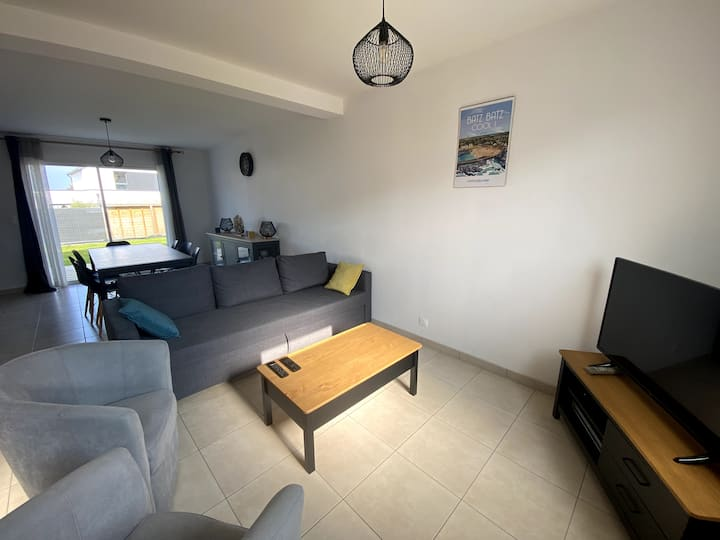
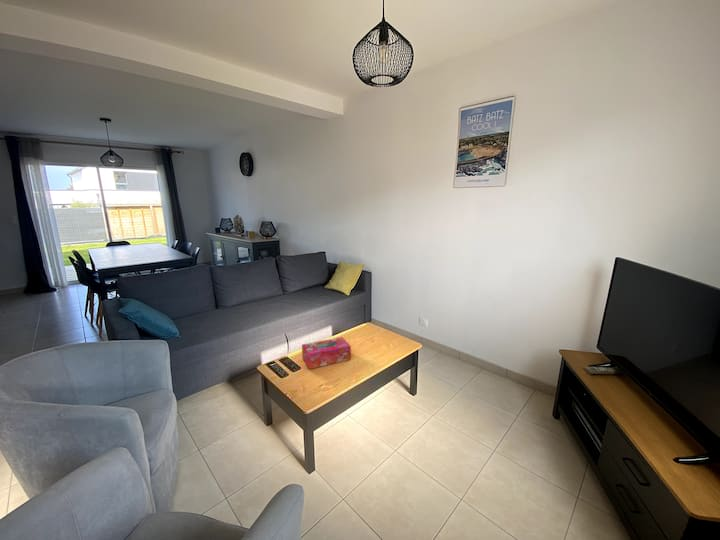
+ tissue box (326, 352)
